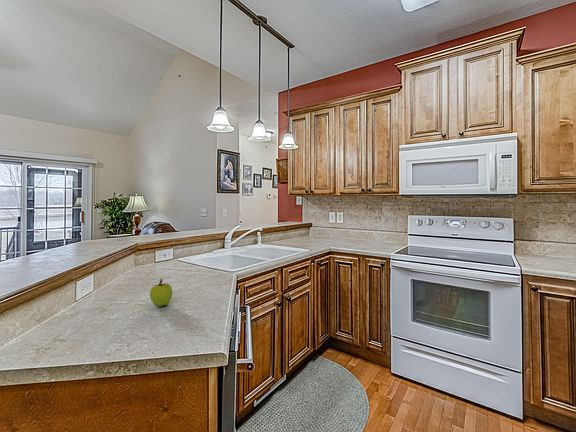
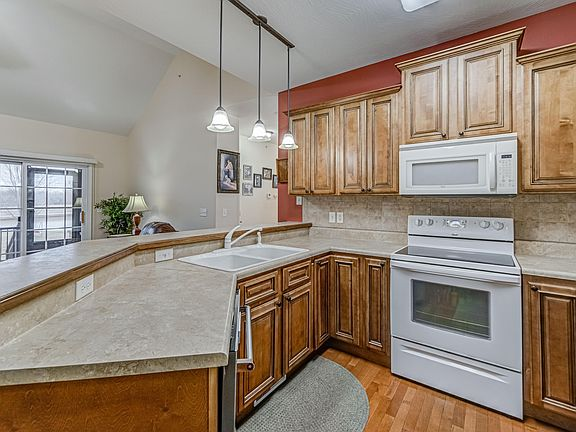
- fruit (161, 292)
